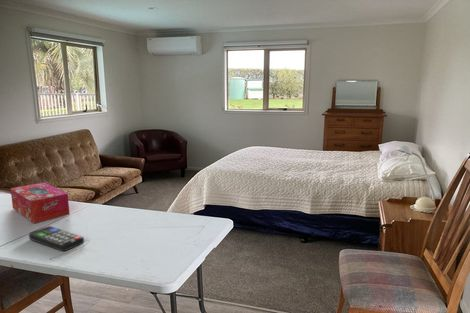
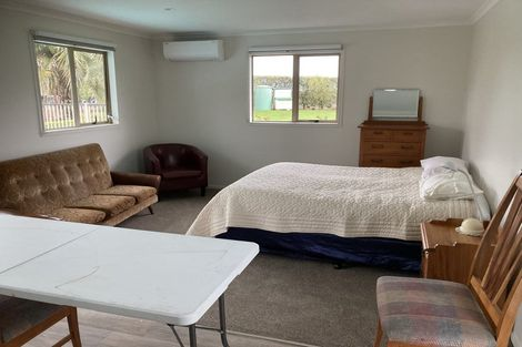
- tissue box (39, 201)
- remote control (56, 237)
